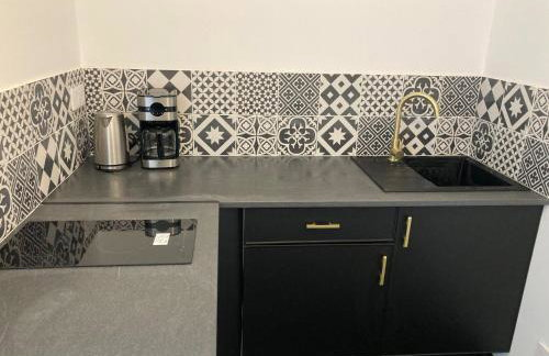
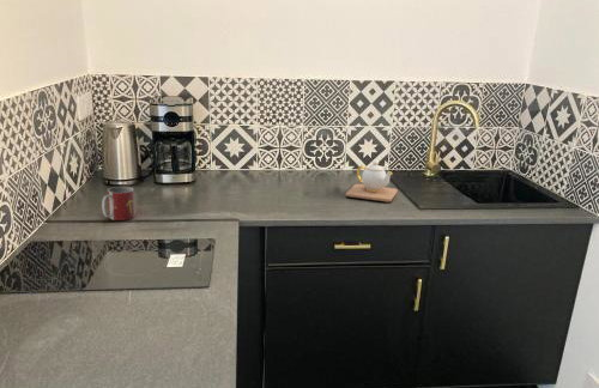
+ teapot (373, 177)
+ mug (116, 204)
